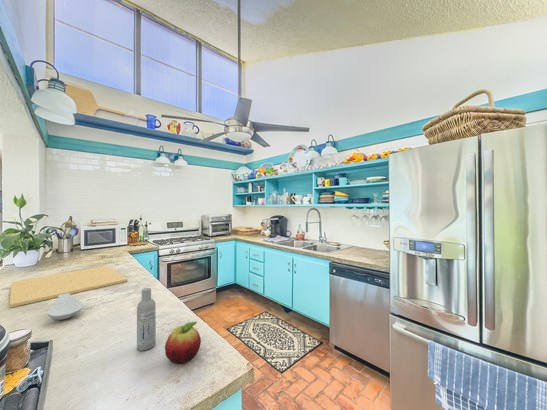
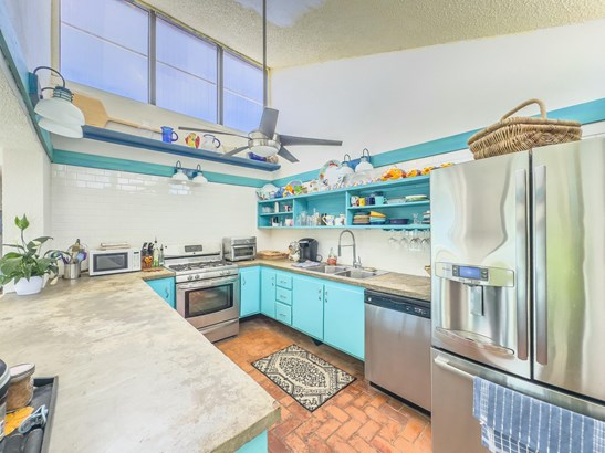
- spoon rest (64, 305)
- fruit (183, 342)
- cutting board (70, 281)
- bottle (146, 317)
